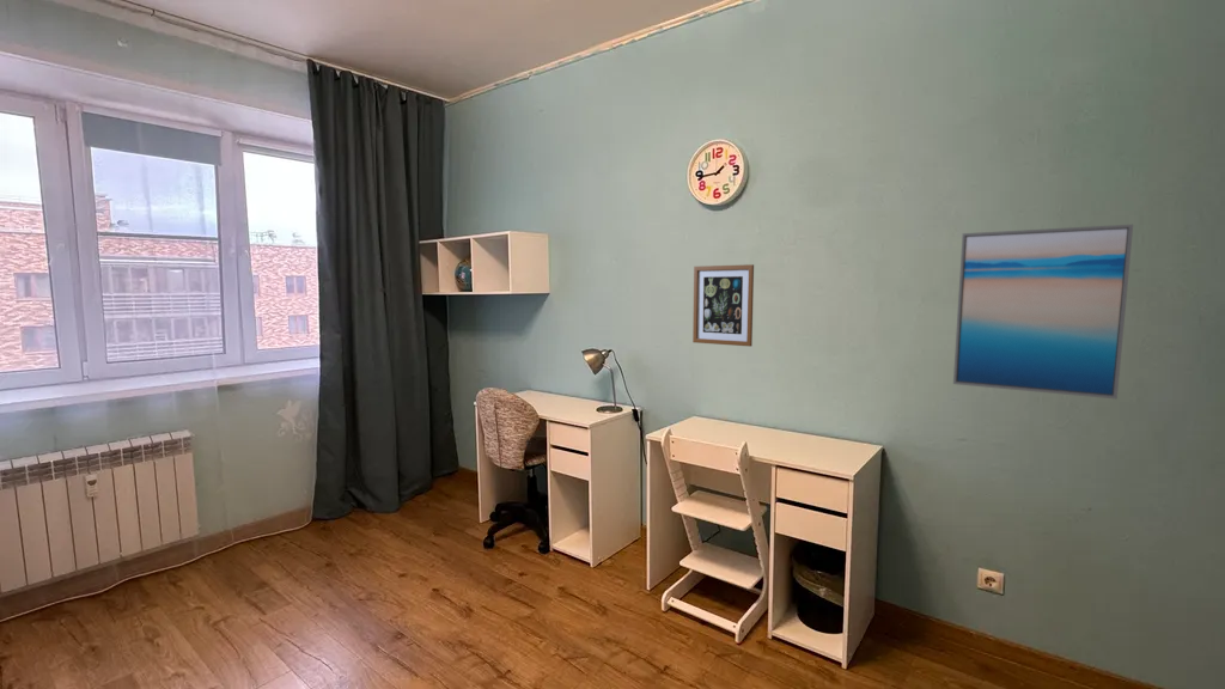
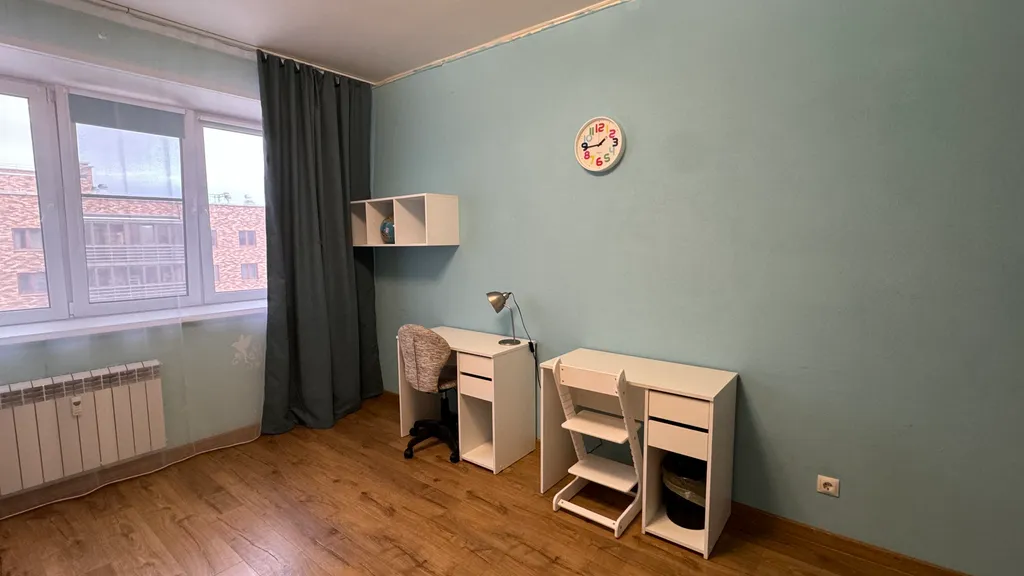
- wall art (1035, 311)
- wall art (721, 305)
